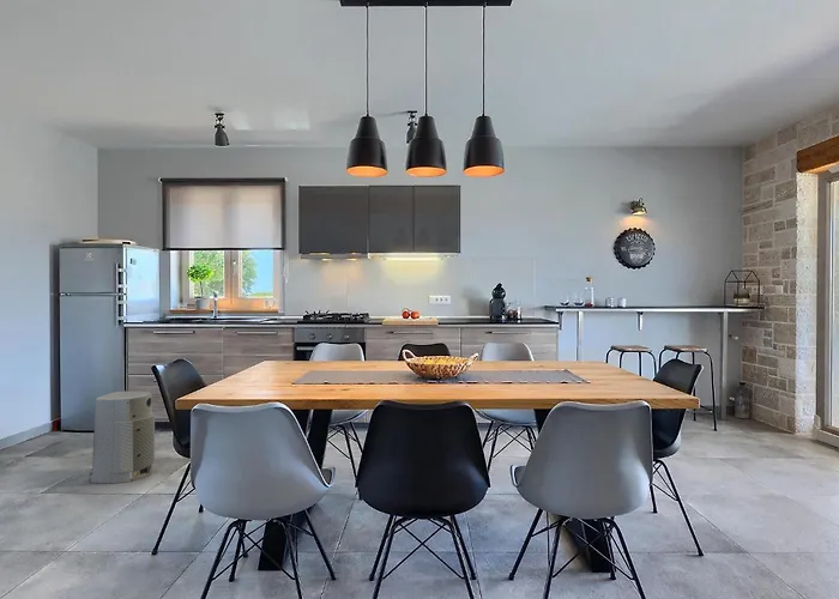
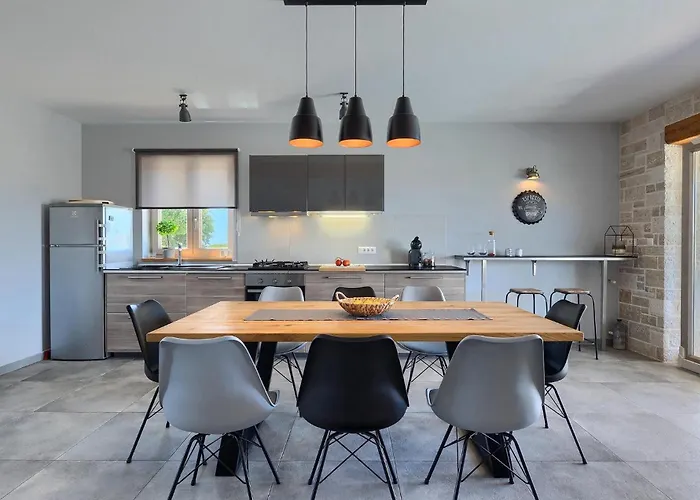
- air purifier (125, 435)
